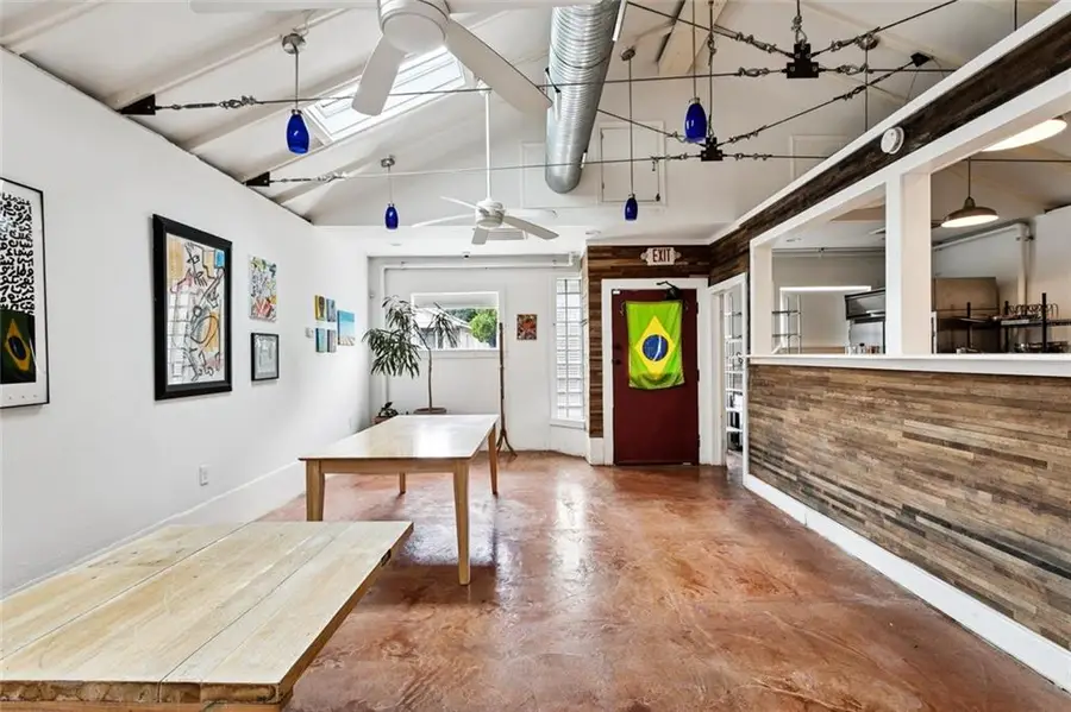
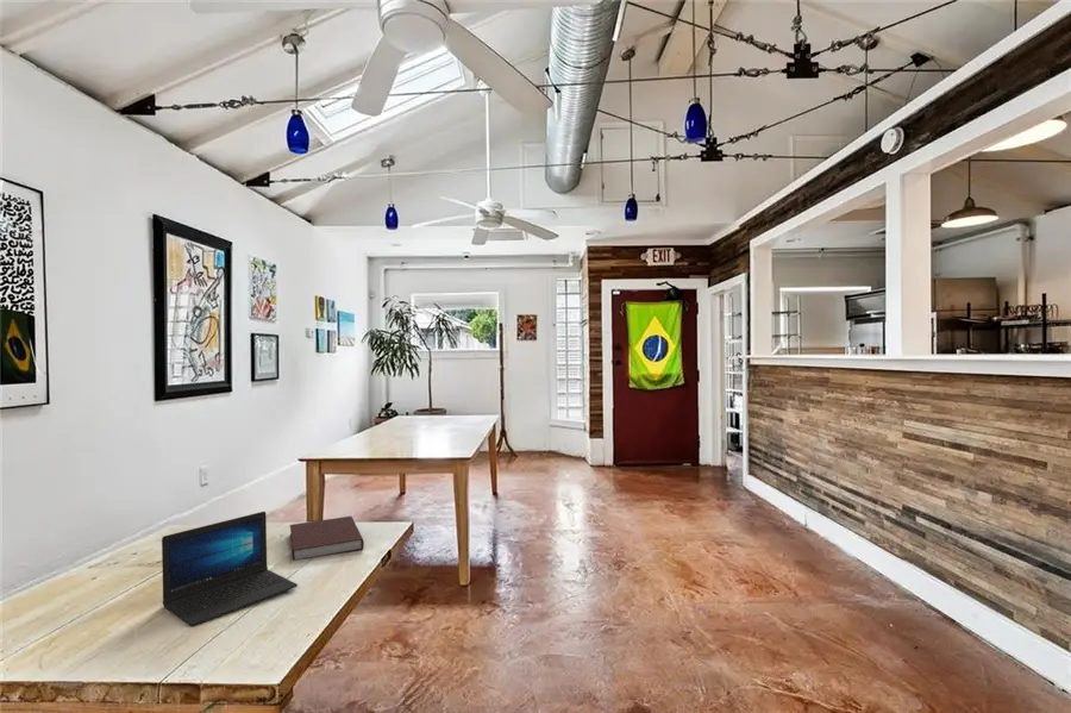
+ notebook (325, 536)
+ laptop (231, 562)
